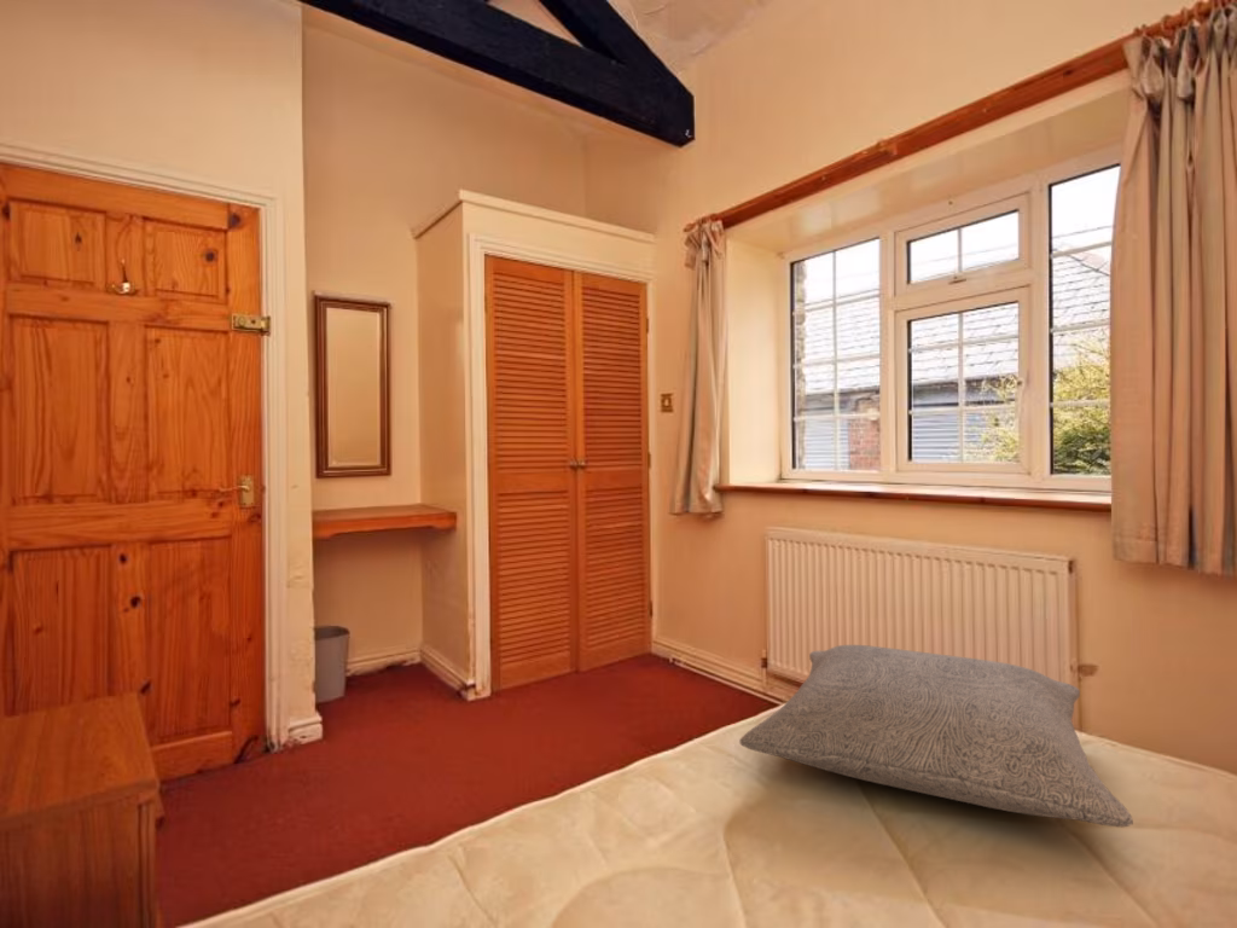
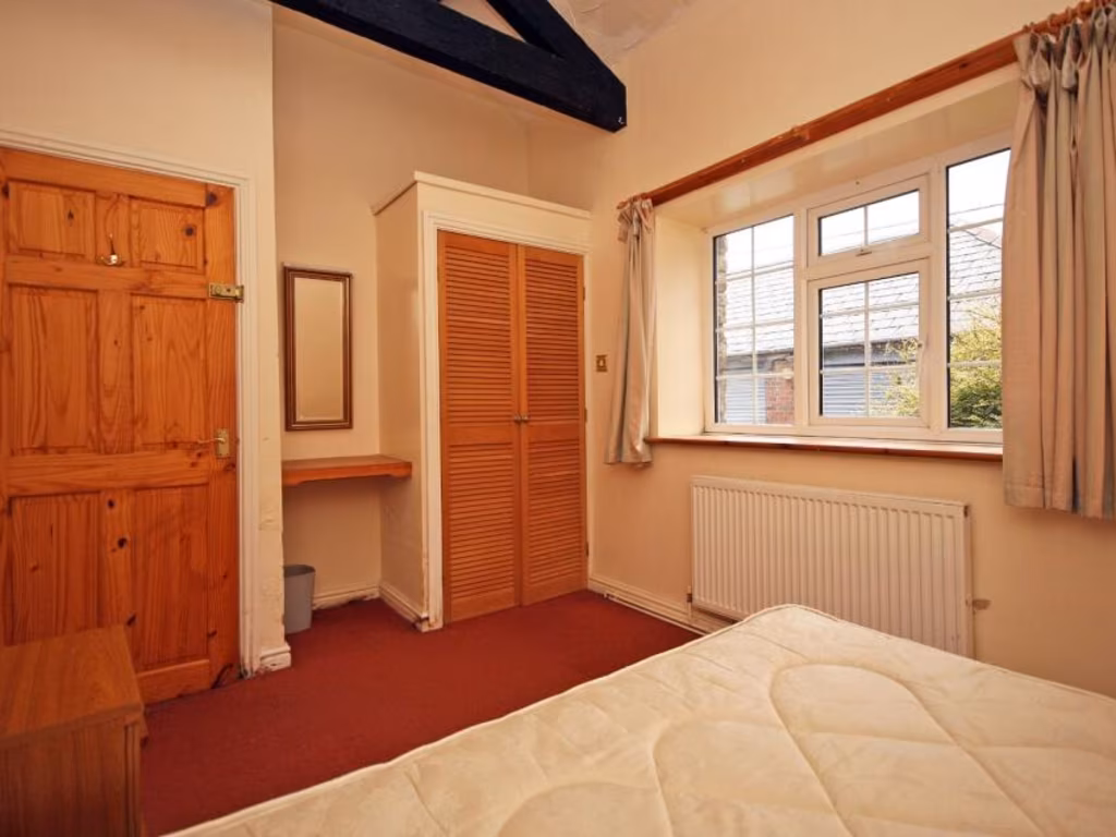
- pillow (924, 714)
